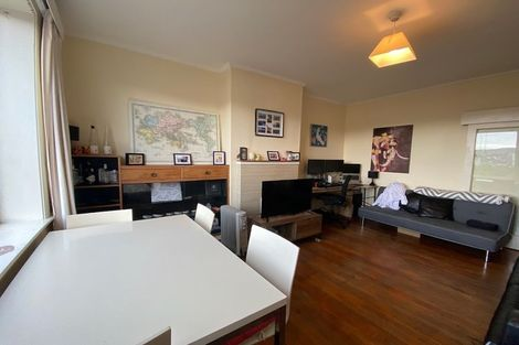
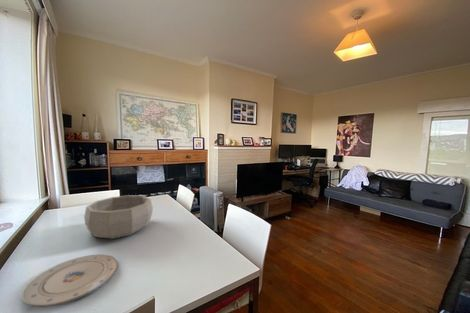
+ plate (75, 277)
+ decorative bowl (121, 215)
